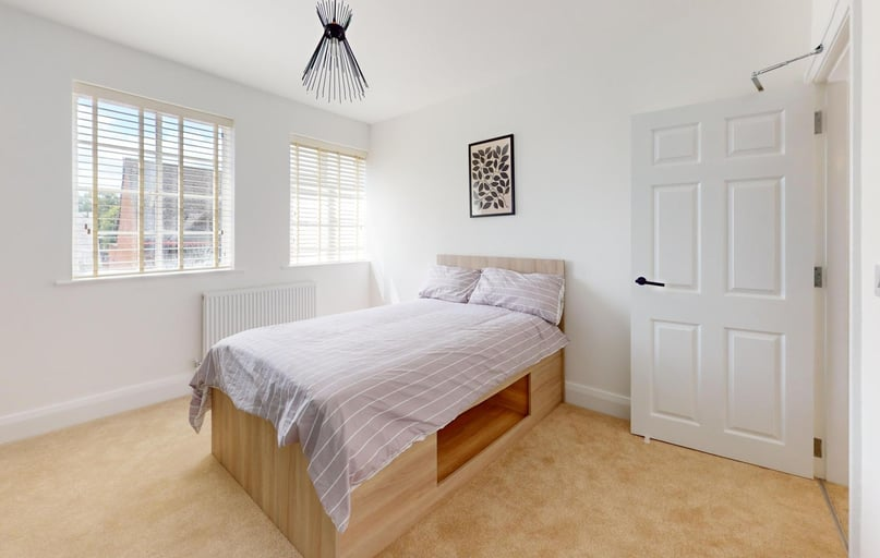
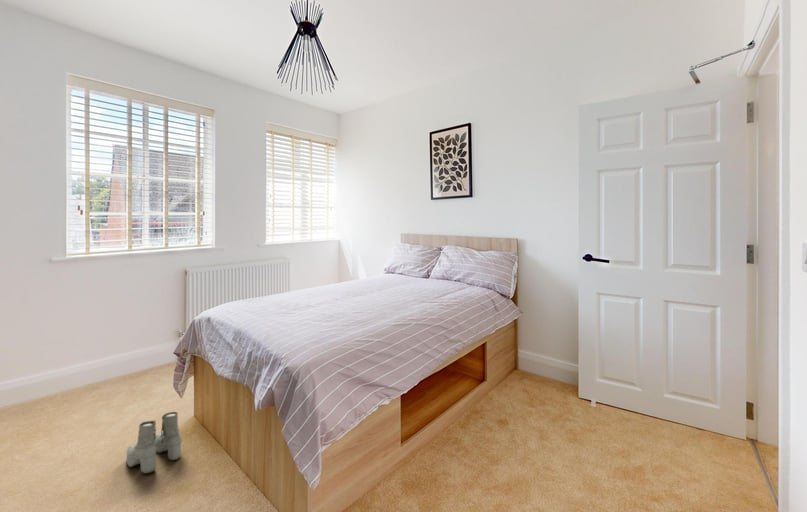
+ boots (154, 436)
